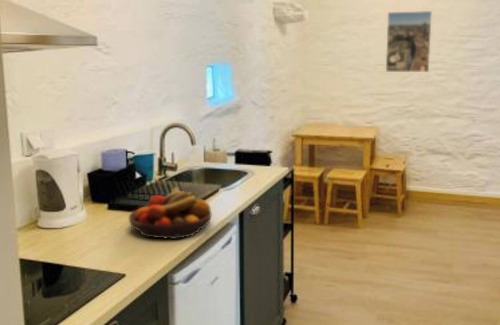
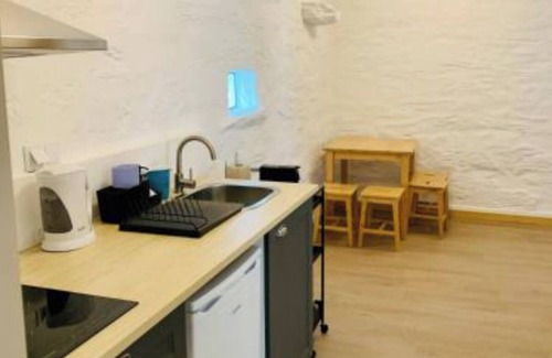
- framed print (408, 42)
- fruit bowl (169, 210)
